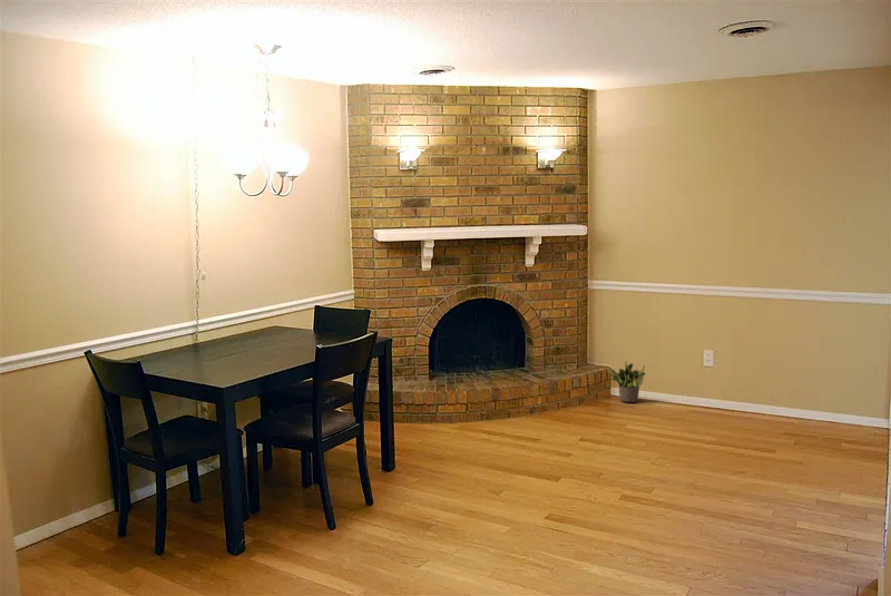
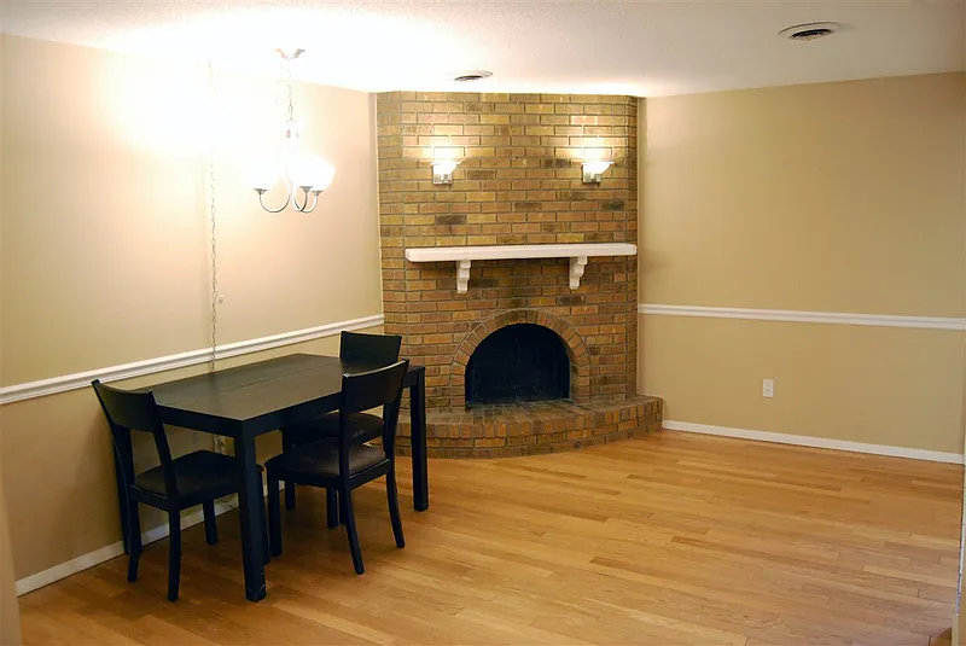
- potted plant (625, 380)
